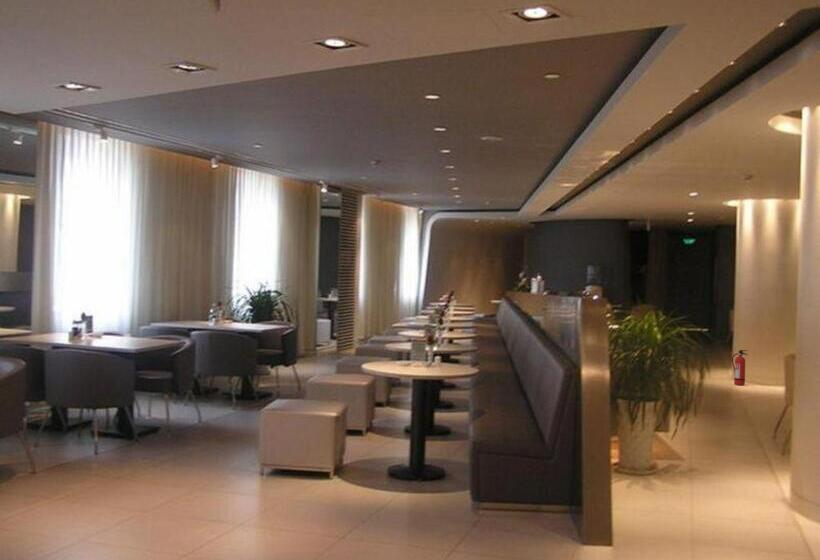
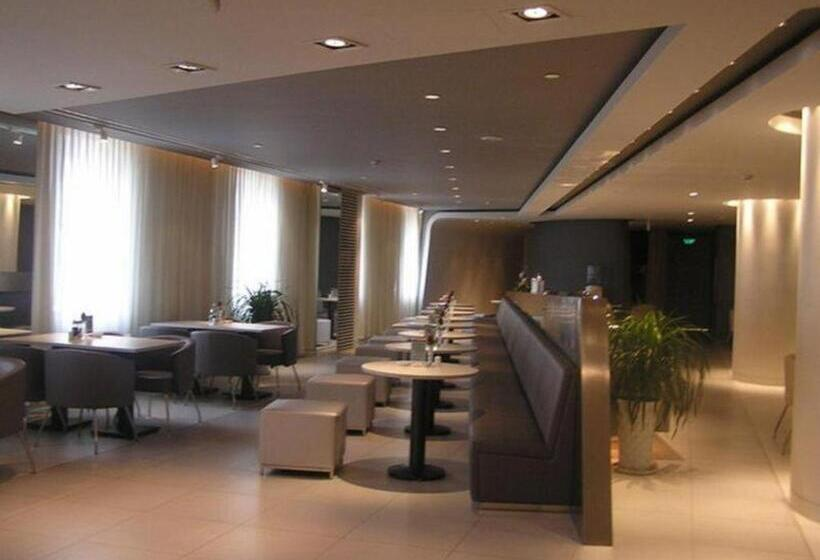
- fire extinguisher (739, 367)
